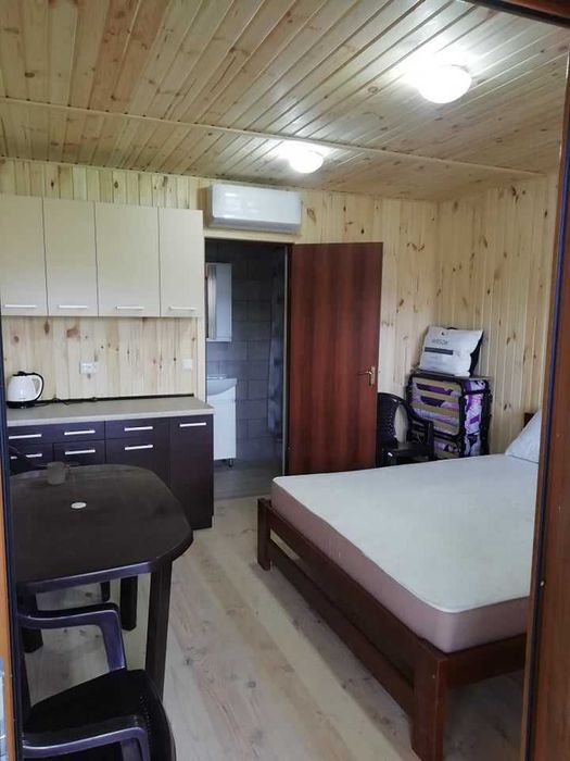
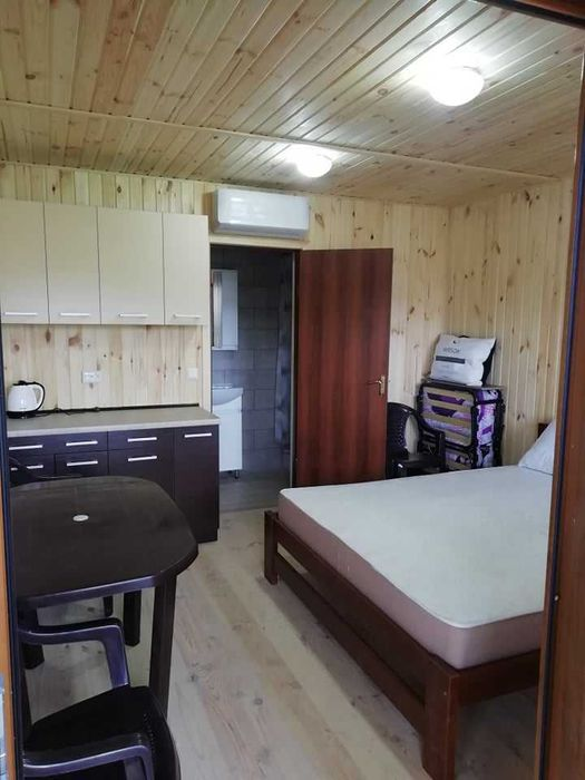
- cup (60, 473)
